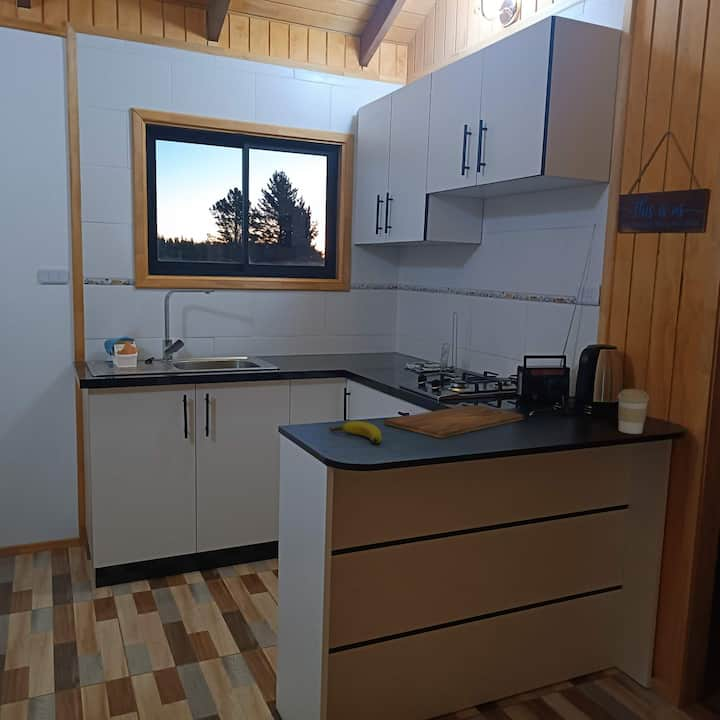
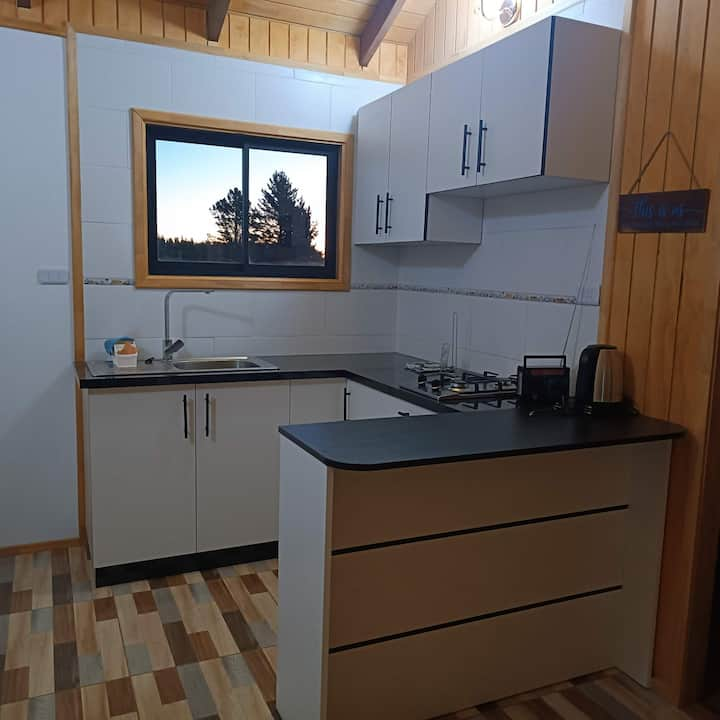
- coffee cup (632, 411)
- cutting board (457, 419)
- banana (359, 430)
